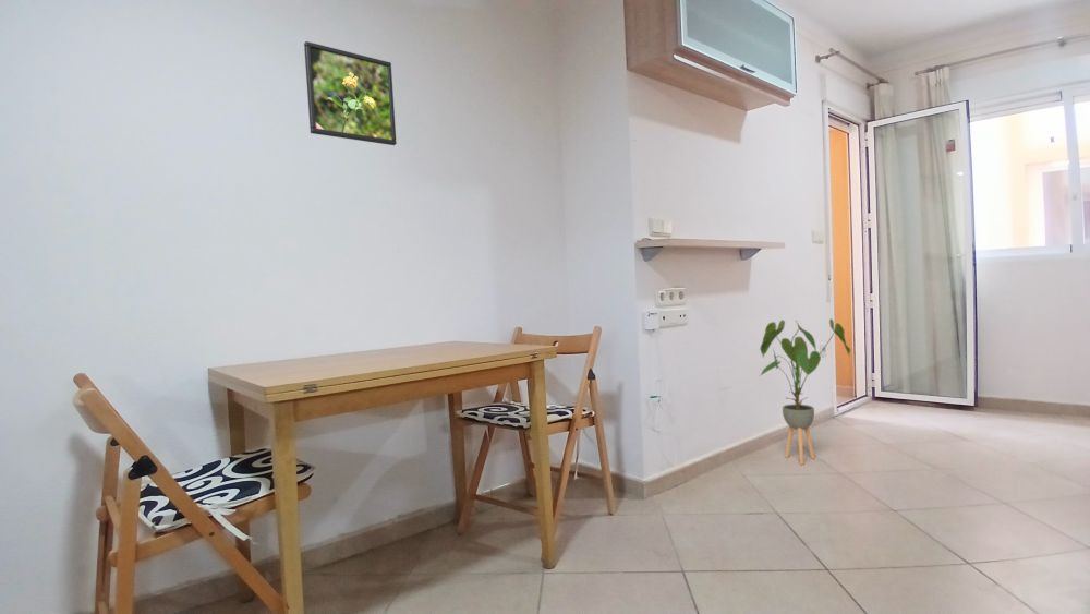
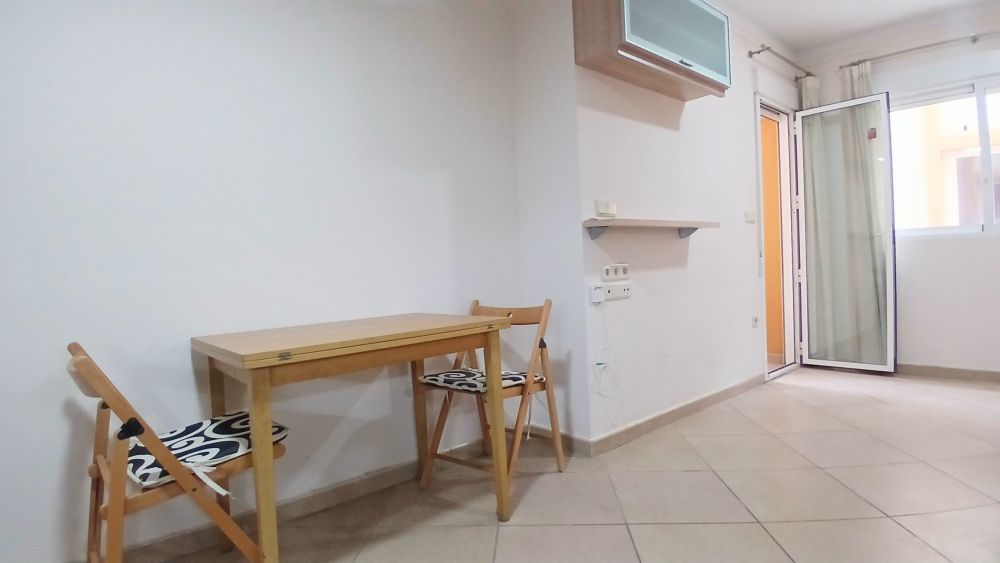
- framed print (352, 96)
- house plant (796, 387)
